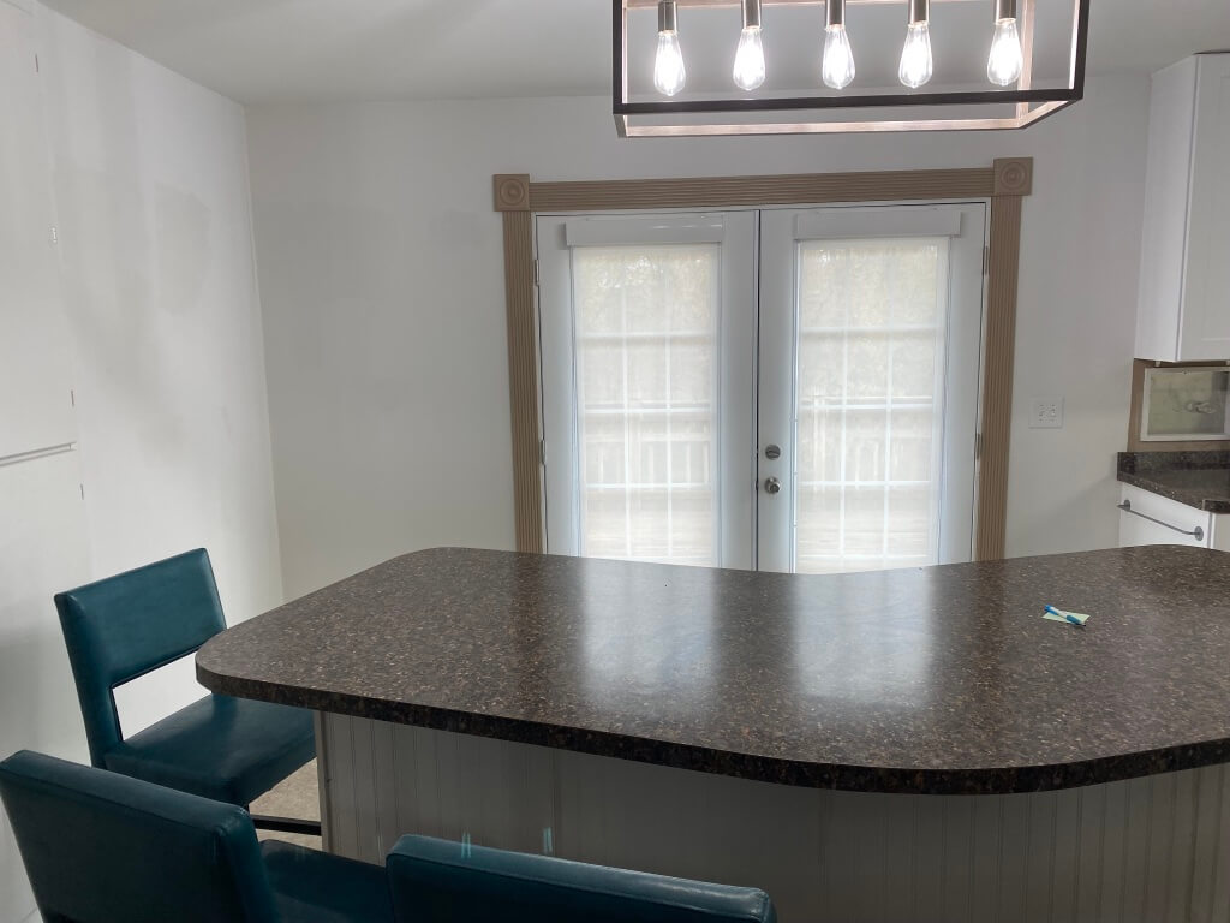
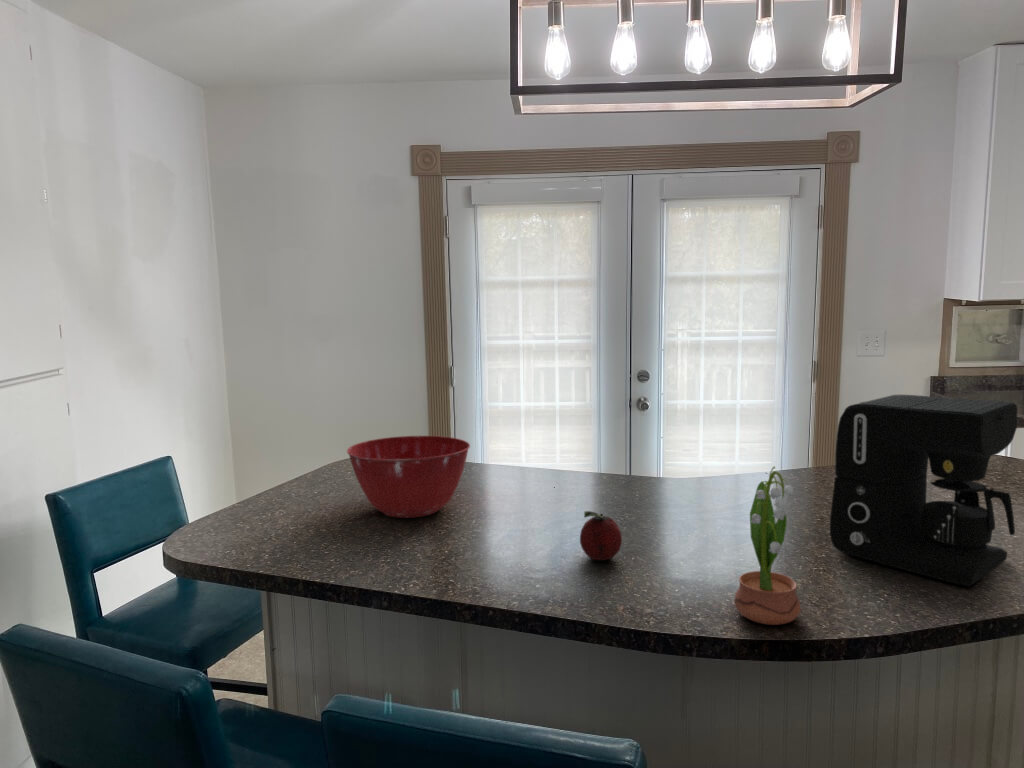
+ fruit (599, 534)
+ potted flower (771, 542)
+ coffee maker (926, 481)
+ mixing bowl (410, 477)
